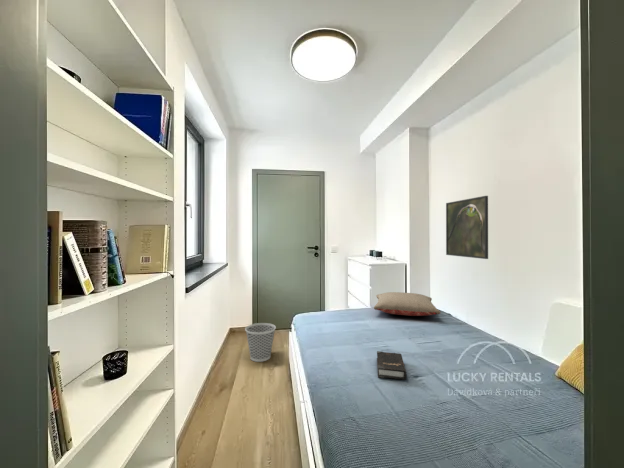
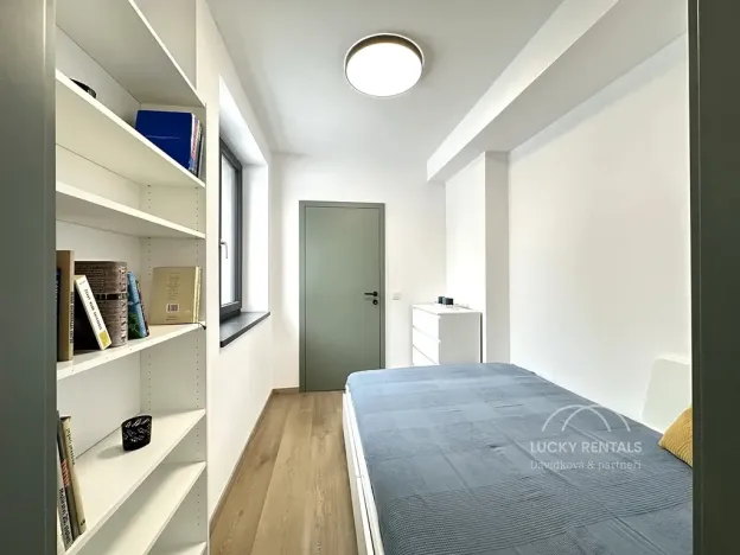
- wastebasket (260, 342)
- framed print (465, 228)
- hardback book (390, 364)
- pillow (404, 303)
